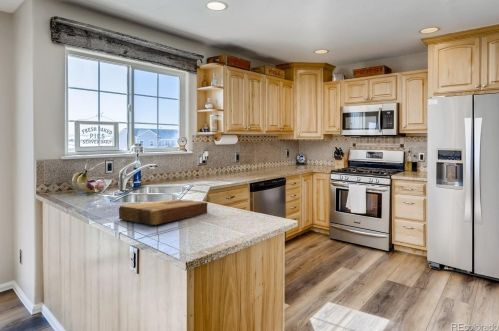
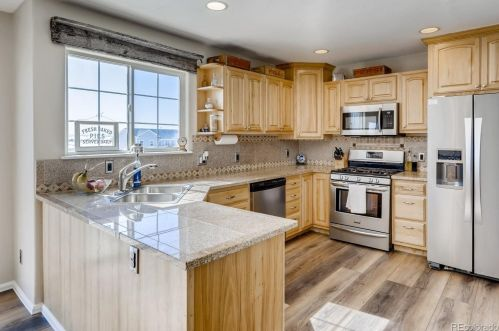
- cutting board (164, 209)
